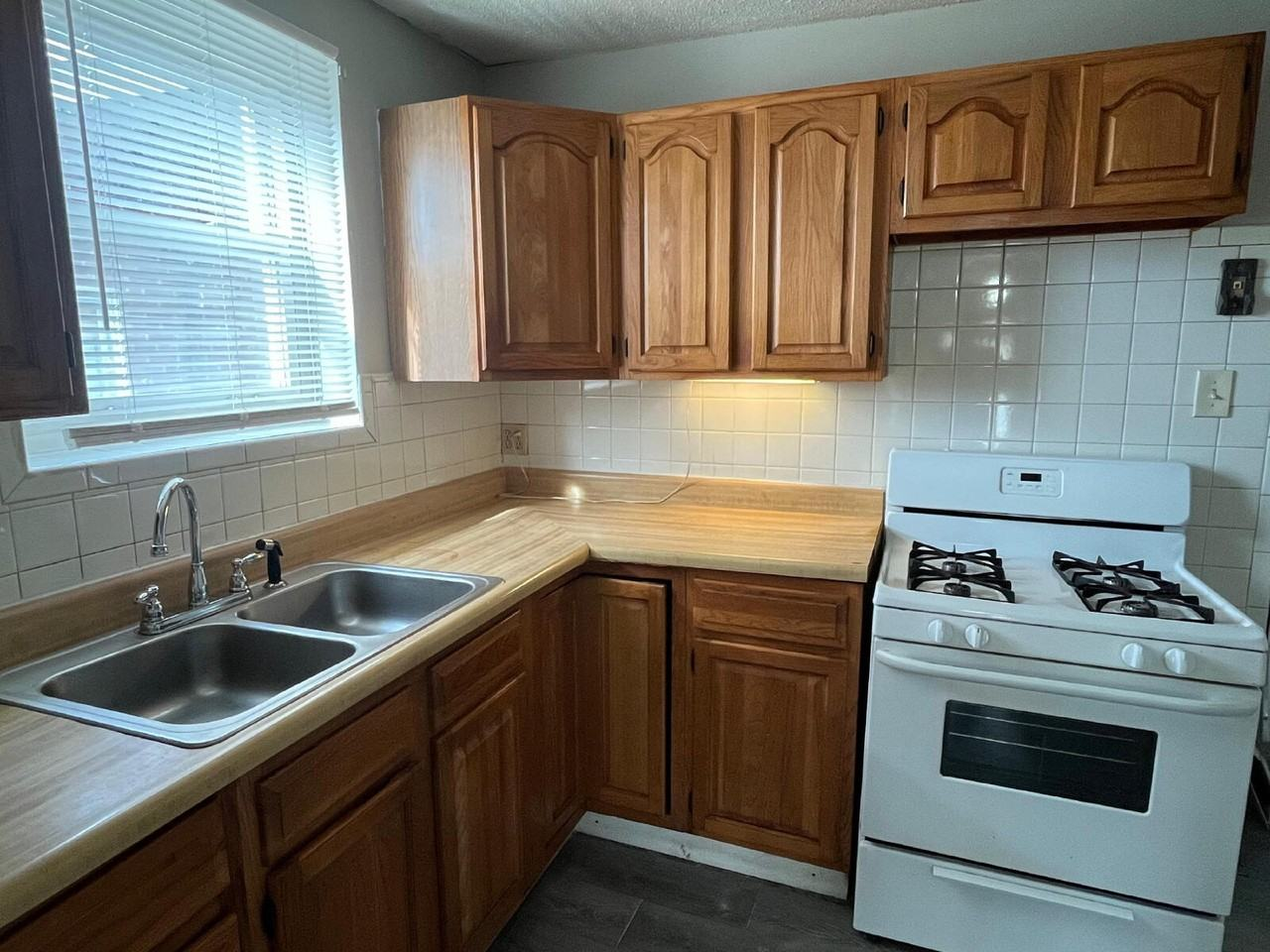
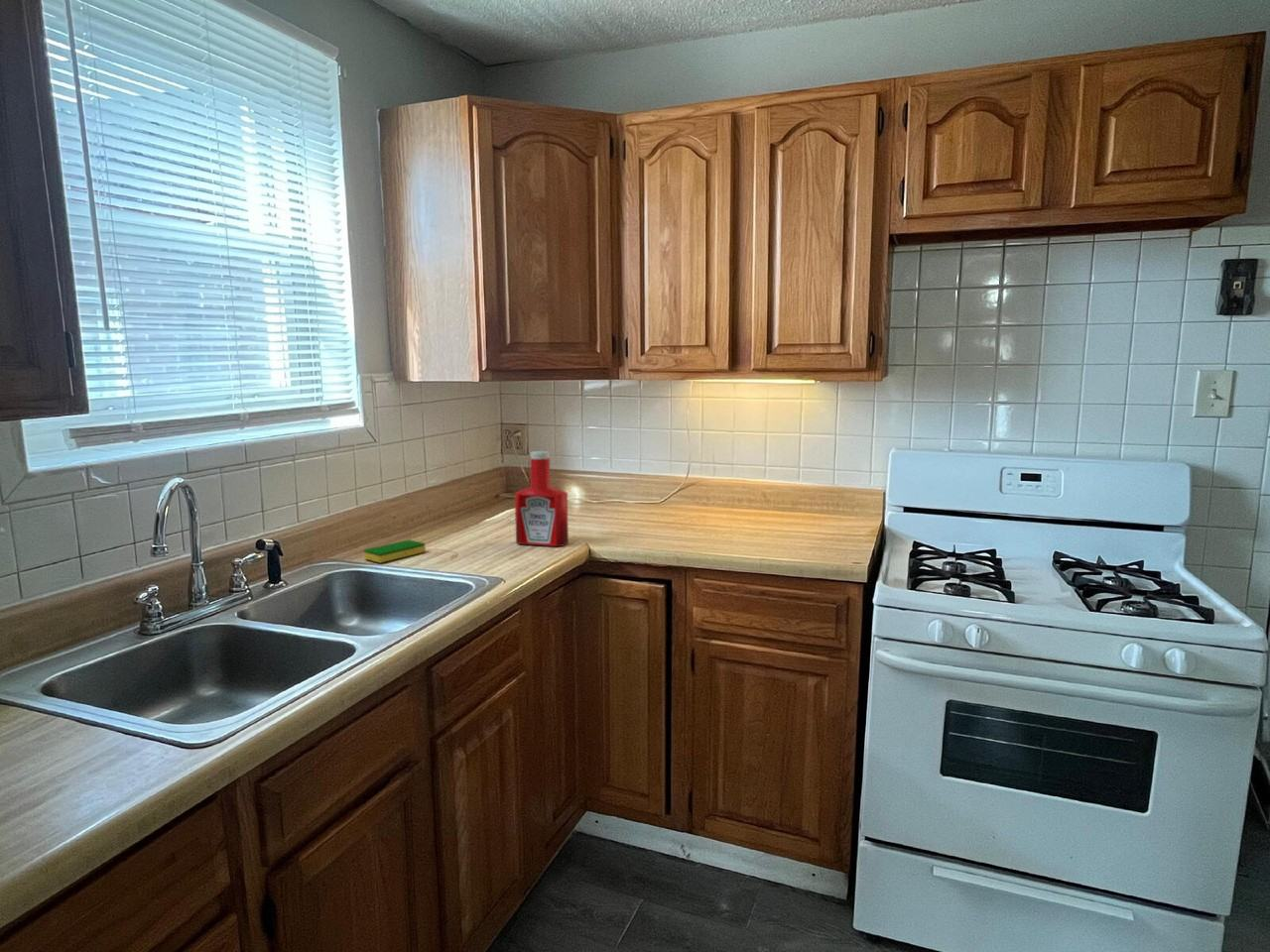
+ dish sponge (395, 550)
+ soap bottle (541, 498)
